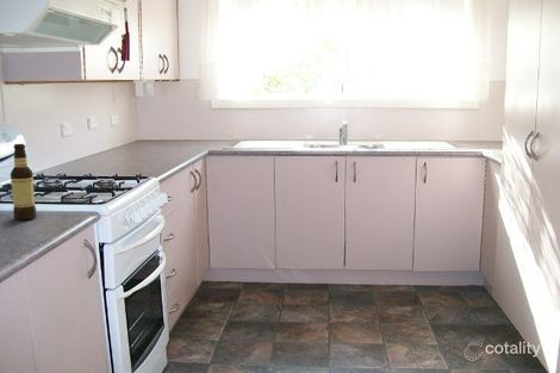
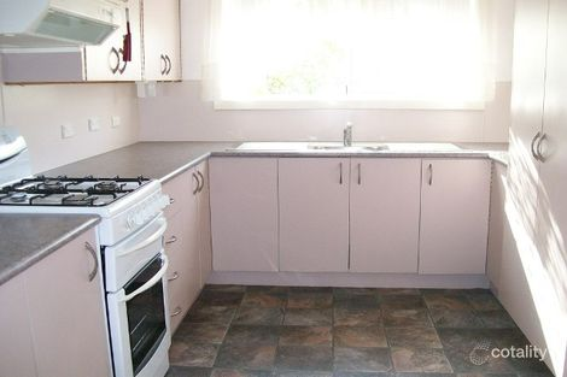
- bottle (21, 181)
